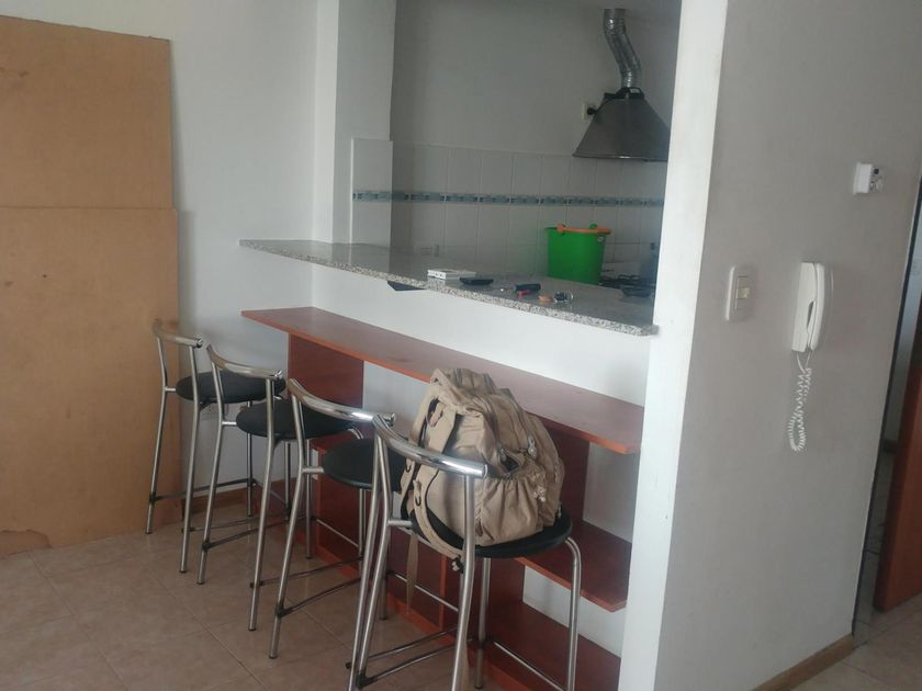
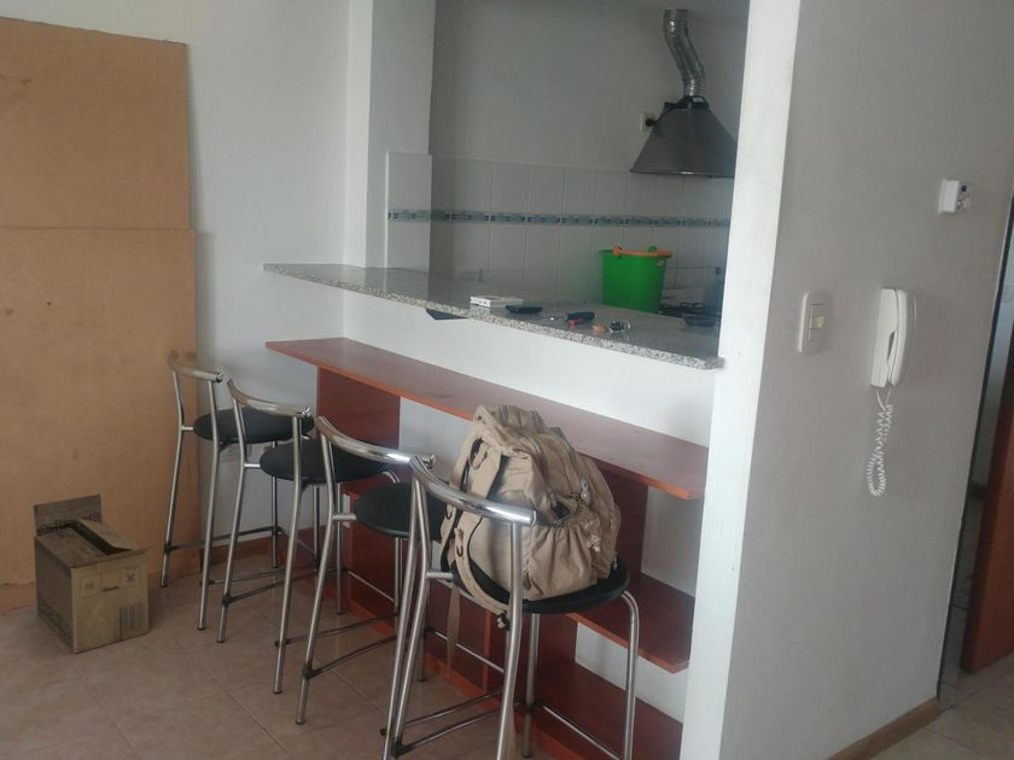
+ cardboard box (94, 573)
